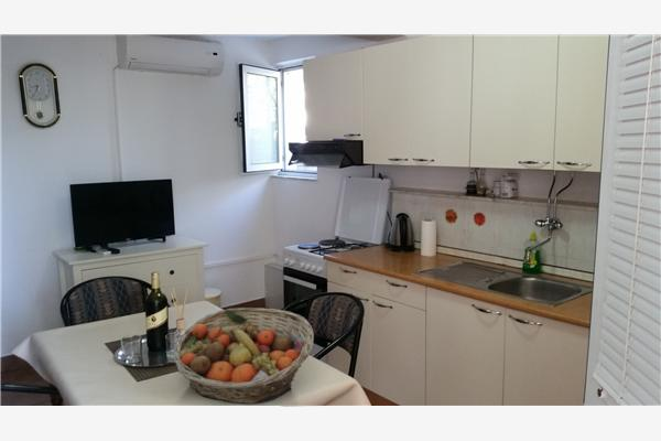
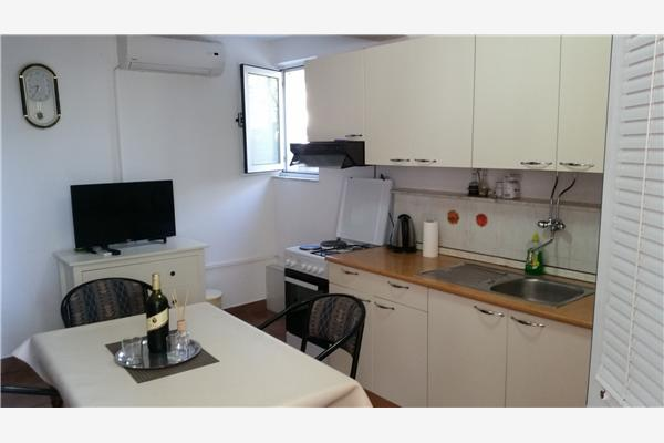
- fruit basket (243, 353)
